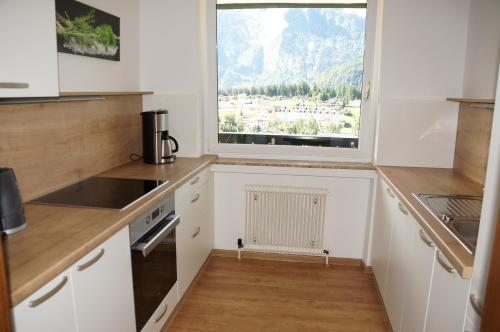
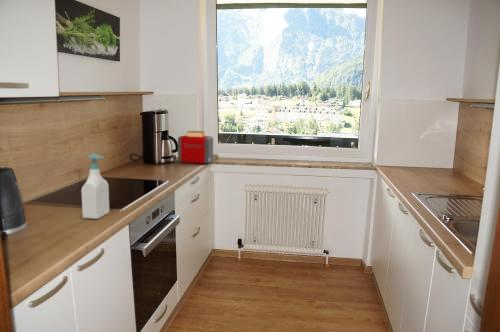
+ toaster (195, 146)
+ soap bottle (97, 184)
